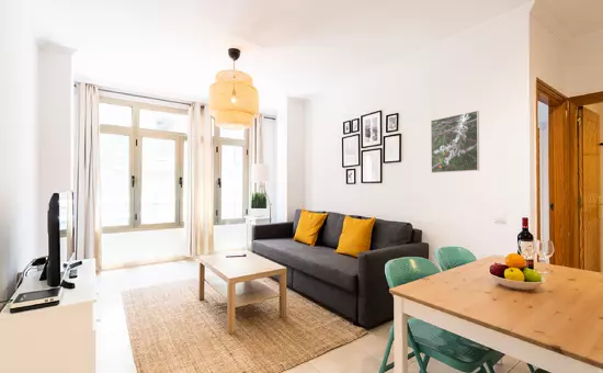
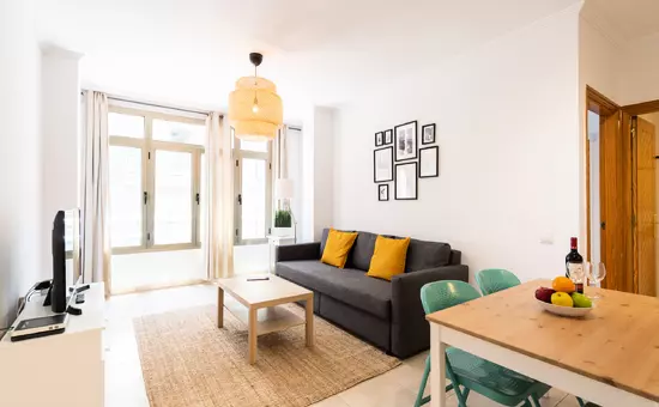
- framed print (453, 144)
